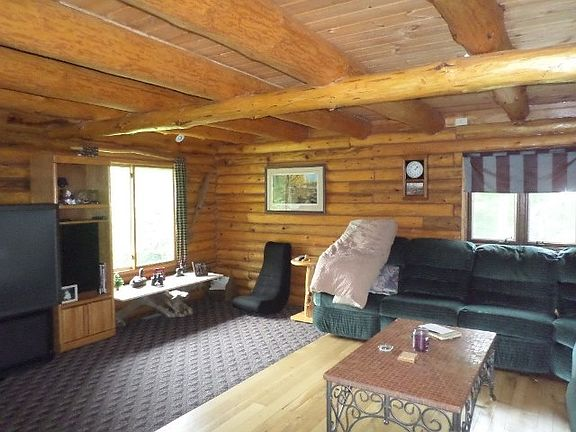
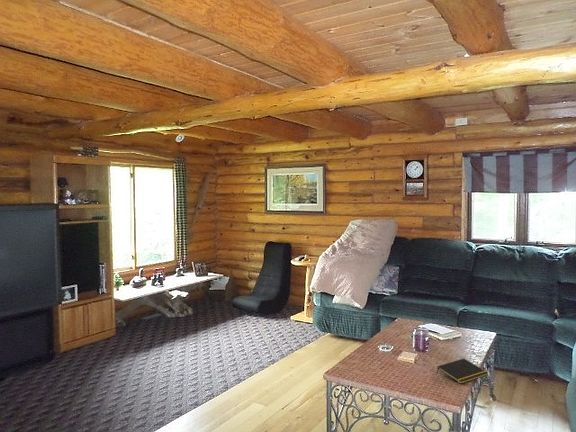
+ notepad (462, 370)
